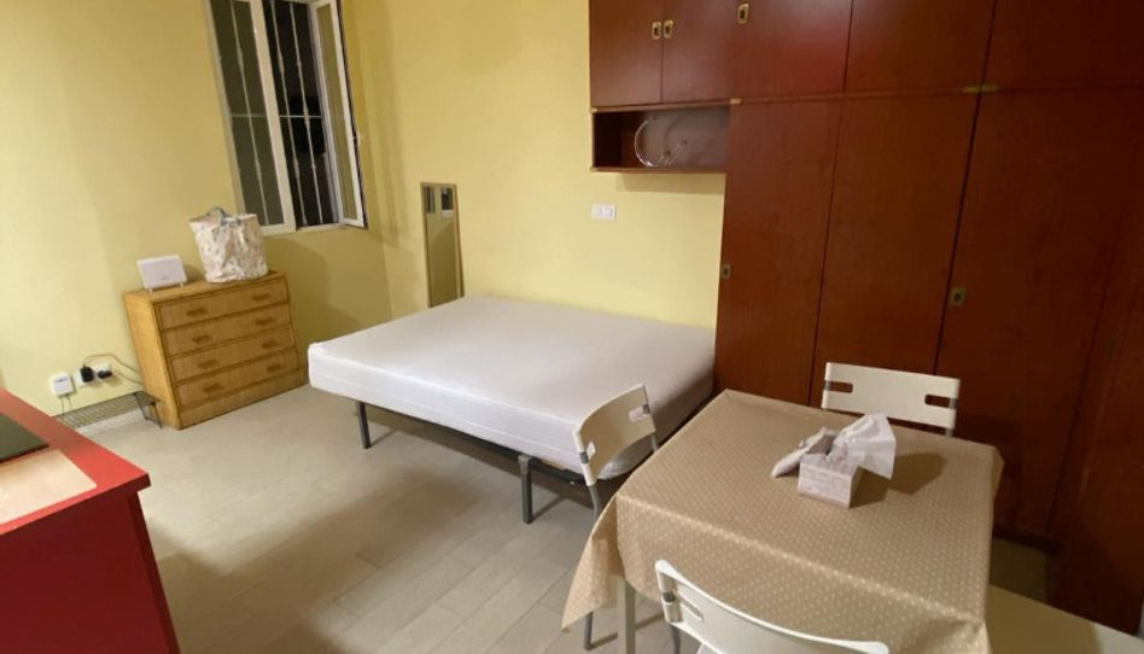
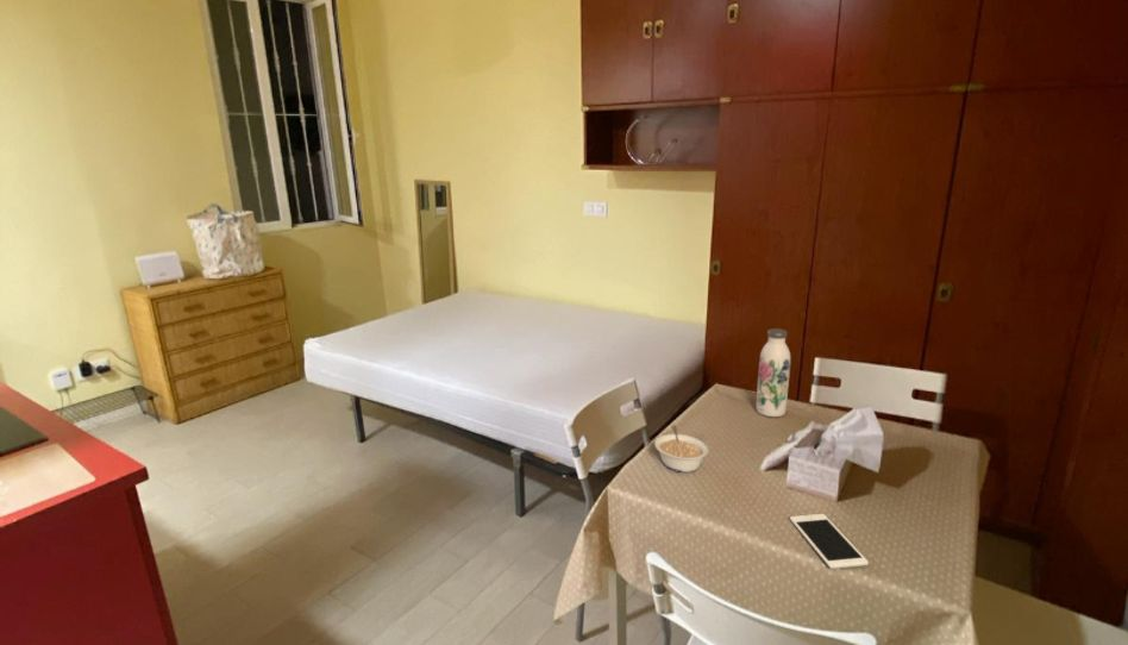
+ cell phone (826, 539)
+ water bottle (773, 371)
+ legume (678, 451)
